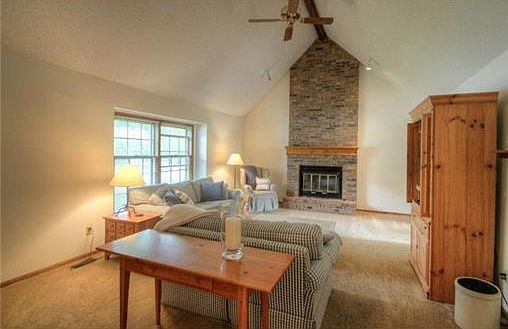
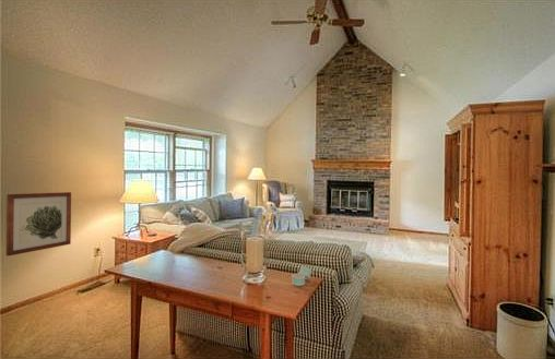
+ wall art (40, 220)
+ napkin ring (302, 274)
